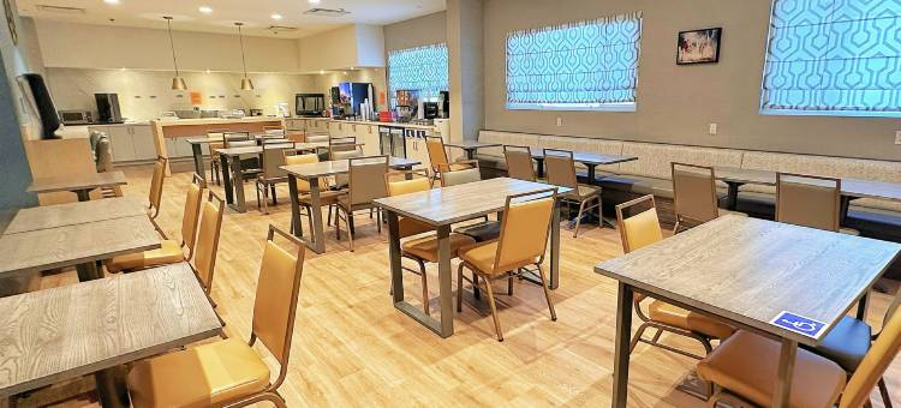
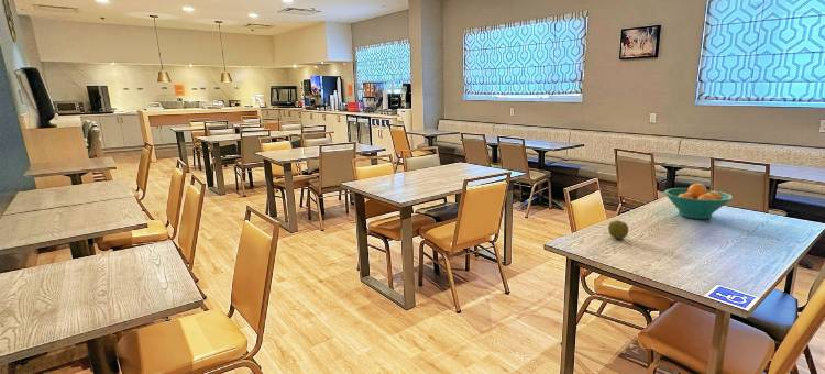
+ apple (618, 230)
+ fruit bowl (696, 199)
